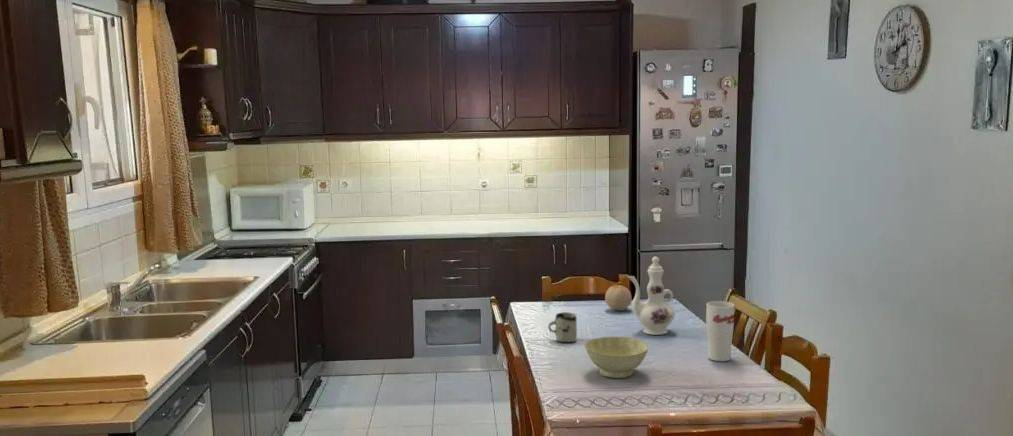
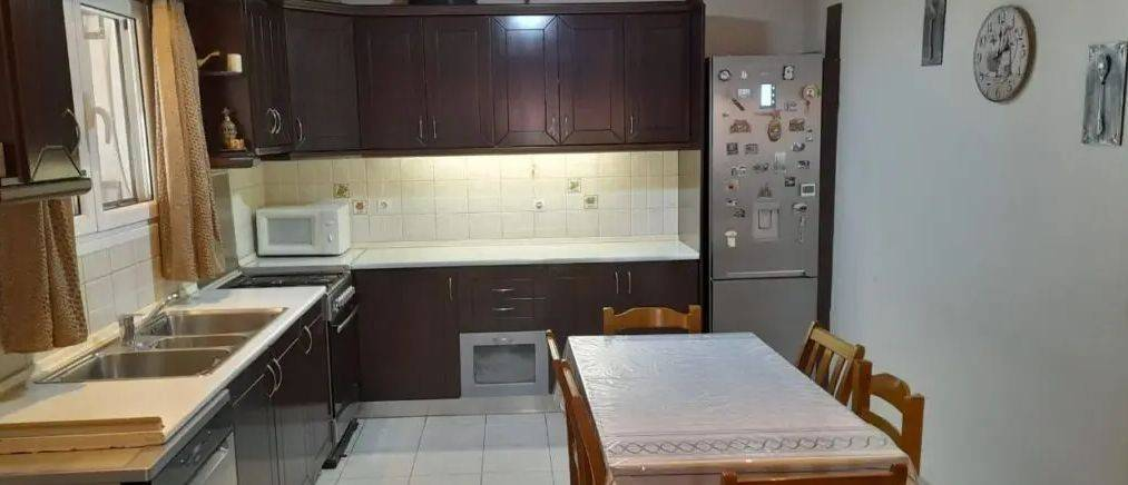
- fruit (618, 298)
- cup (562, 327)
- bowl (616, 359)
- chinaware (650, 294)
- cup (719, 331)
